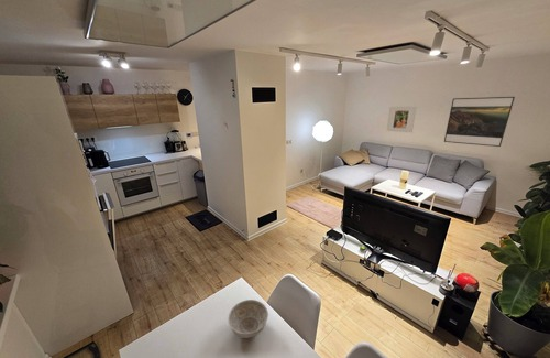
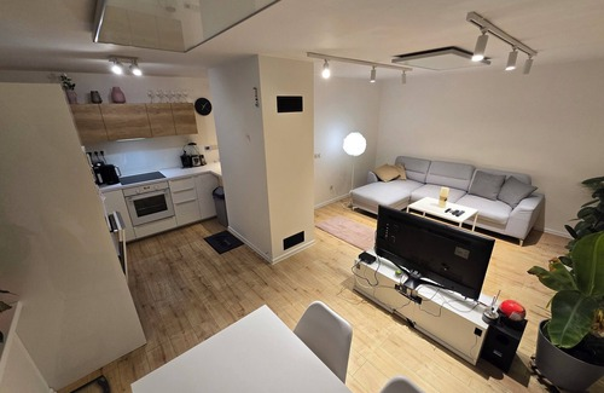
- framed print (475, 121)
- decorative bowl (249, 322)
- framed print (400, 119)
